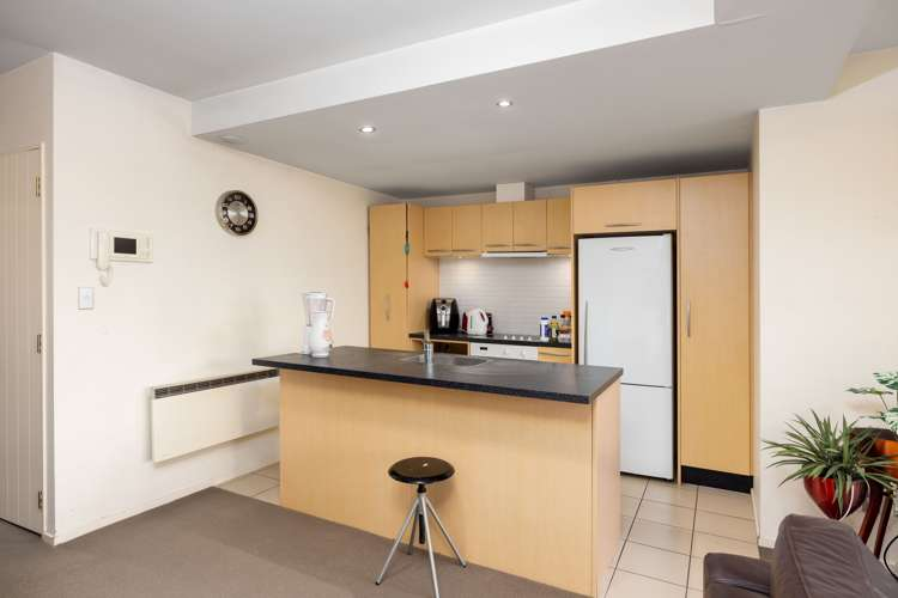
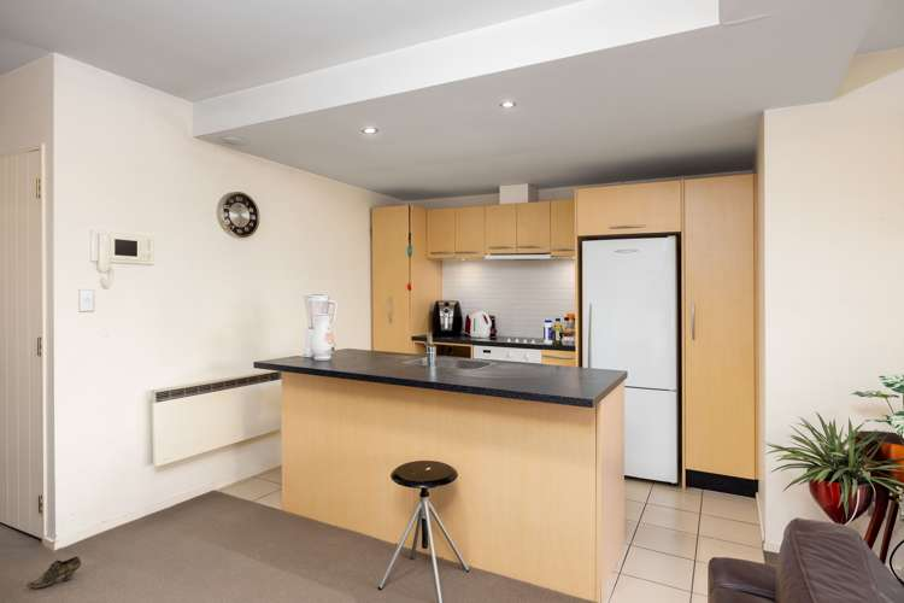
+ shoe (54, 572)
